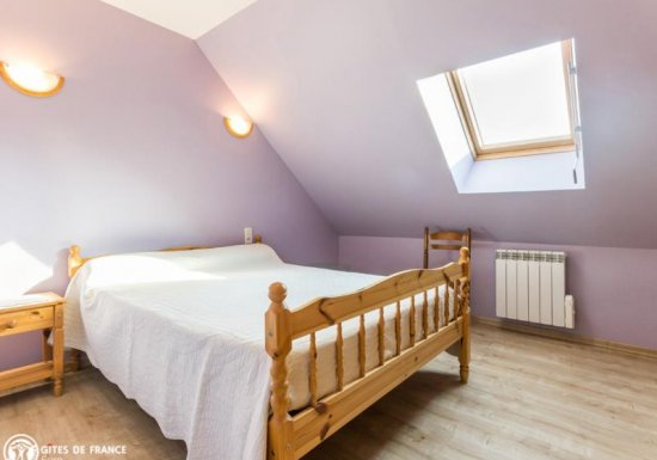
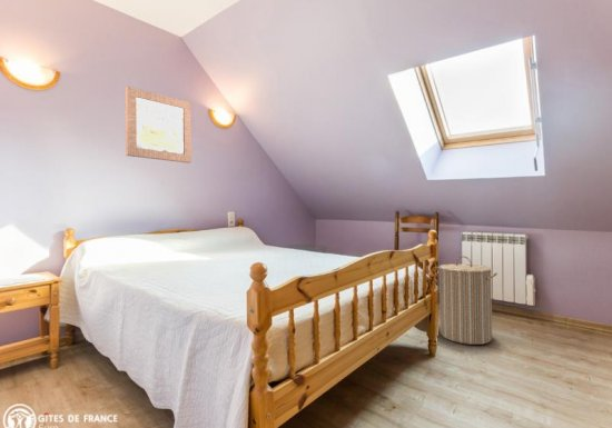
+ wall art (160, 127)
+ laundry hamper (464, 296)
